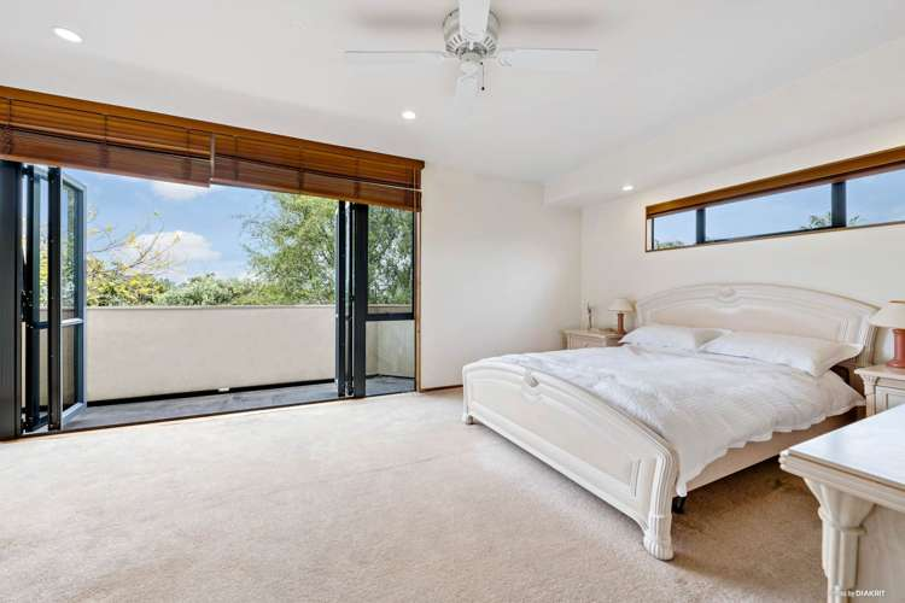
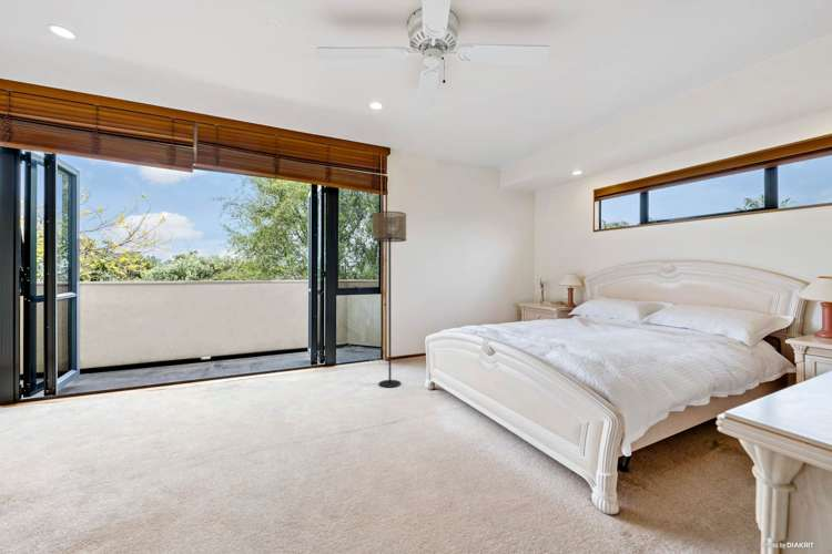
+ floor lamp (389, 298)
